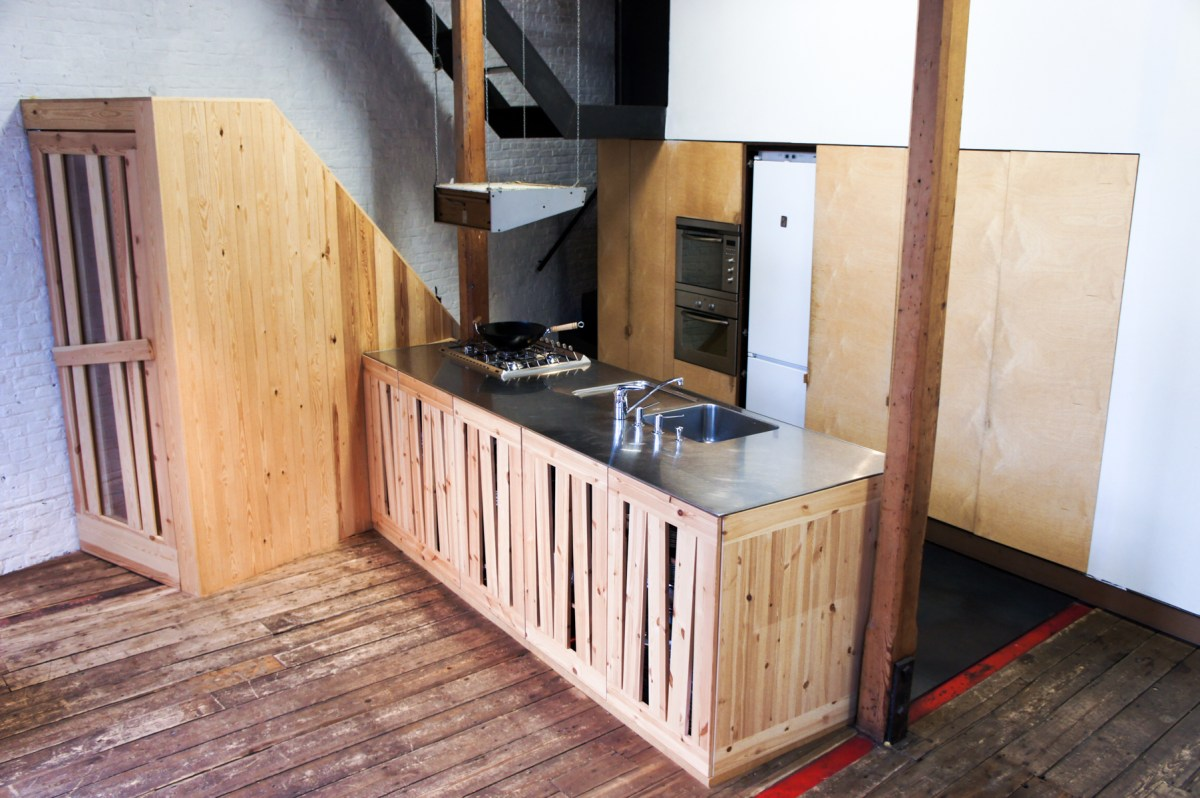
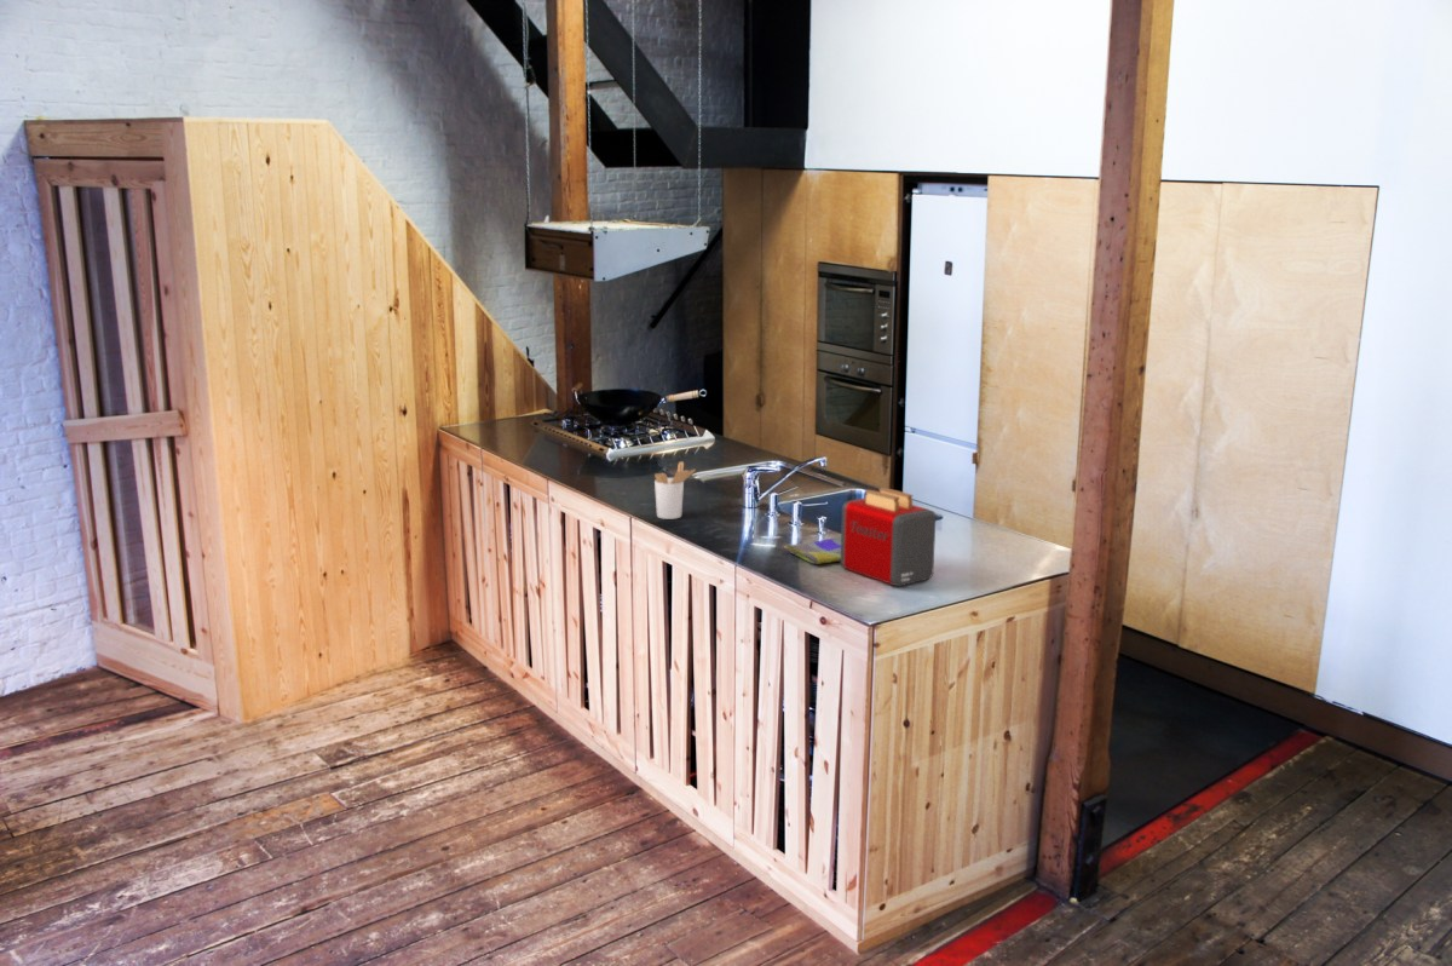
+ toaster (886, 533)
+ dish towel (830, 548)
+ utensil holder (674, 490)
